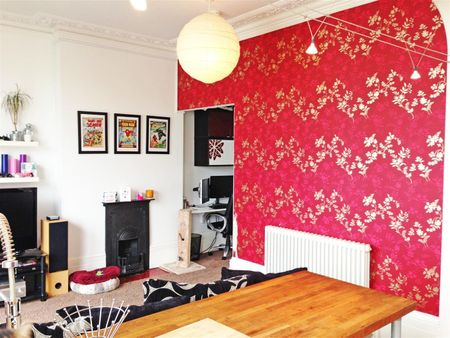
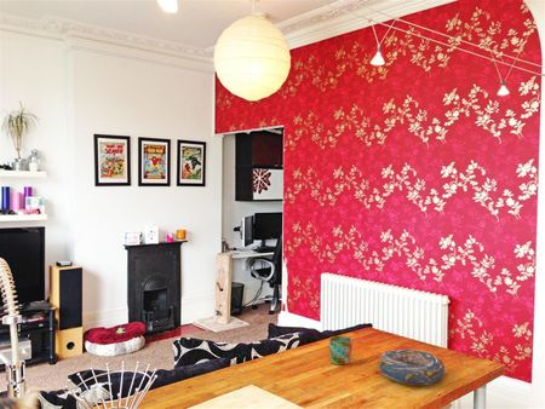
+ decorative bowl (411, 365)
+ mug (338, 348)
